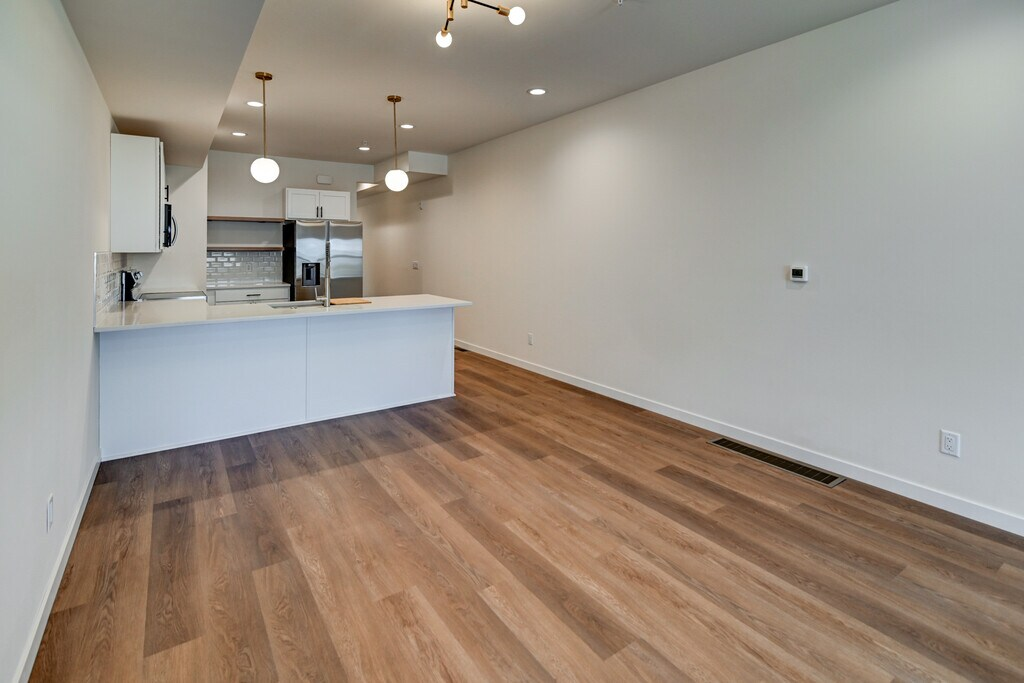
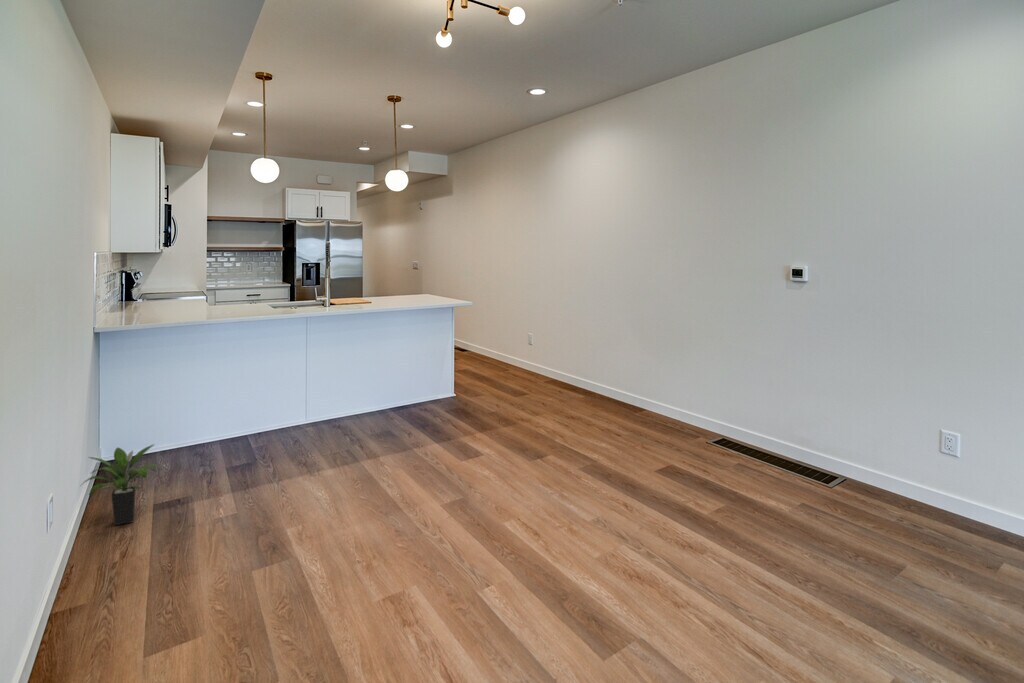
+ potted plant (123, 486)
